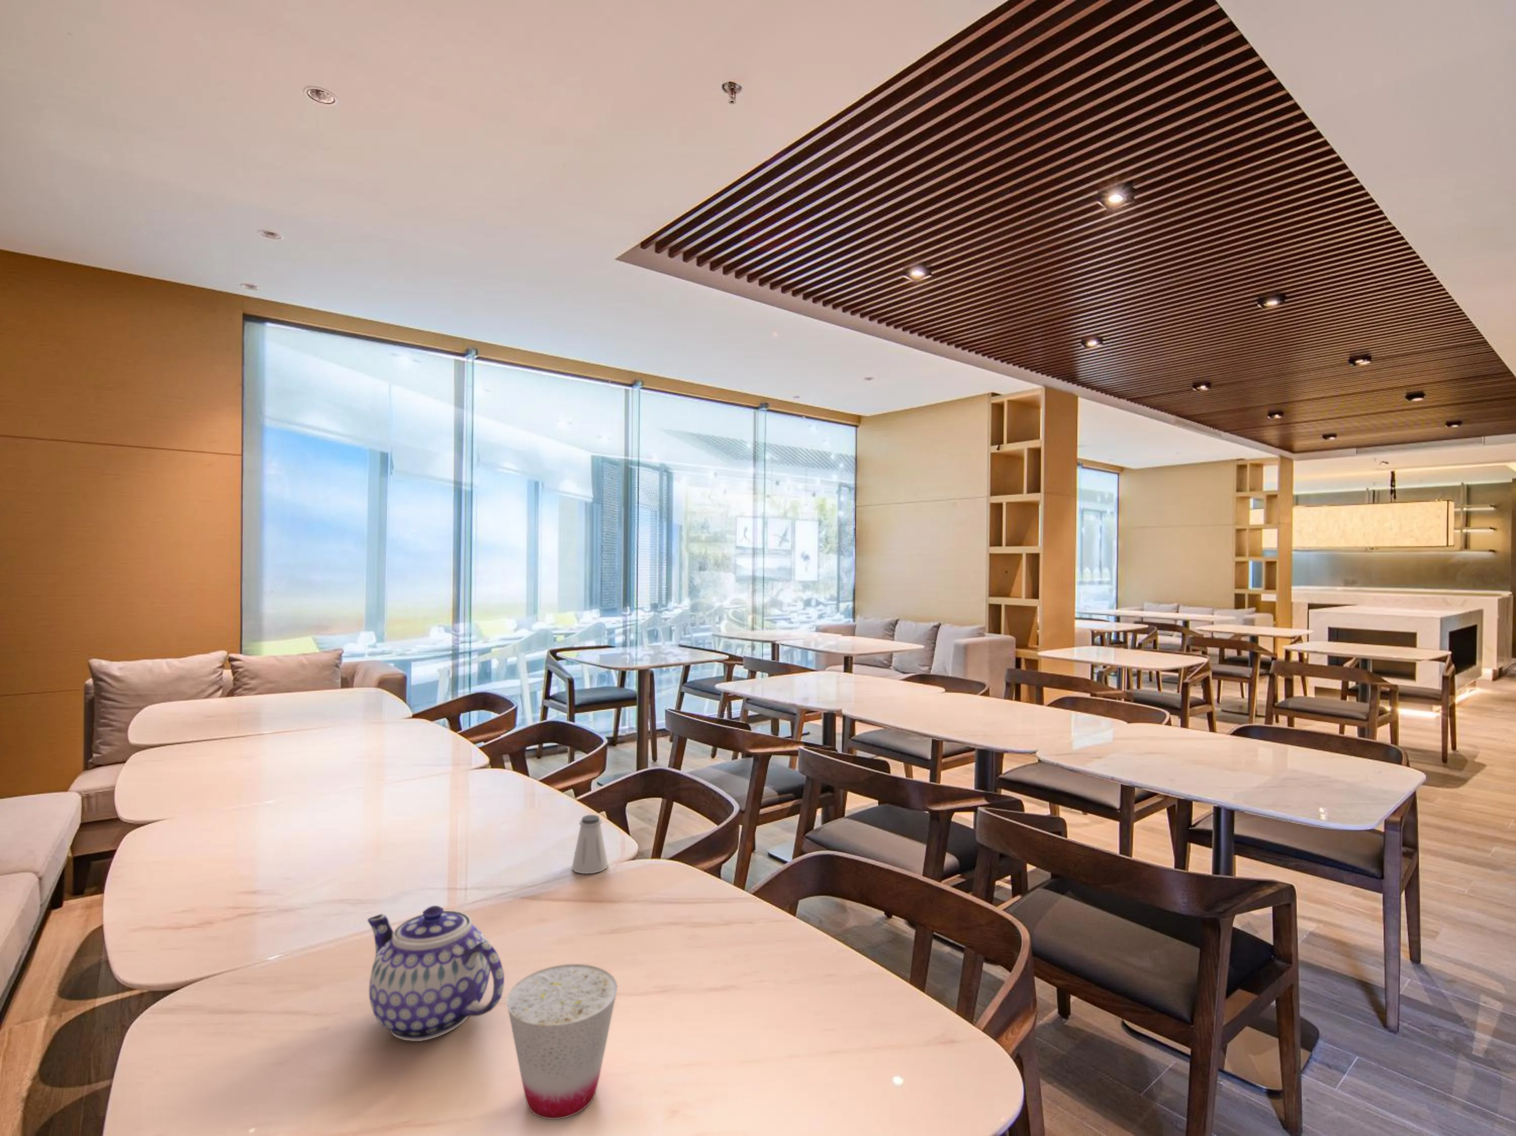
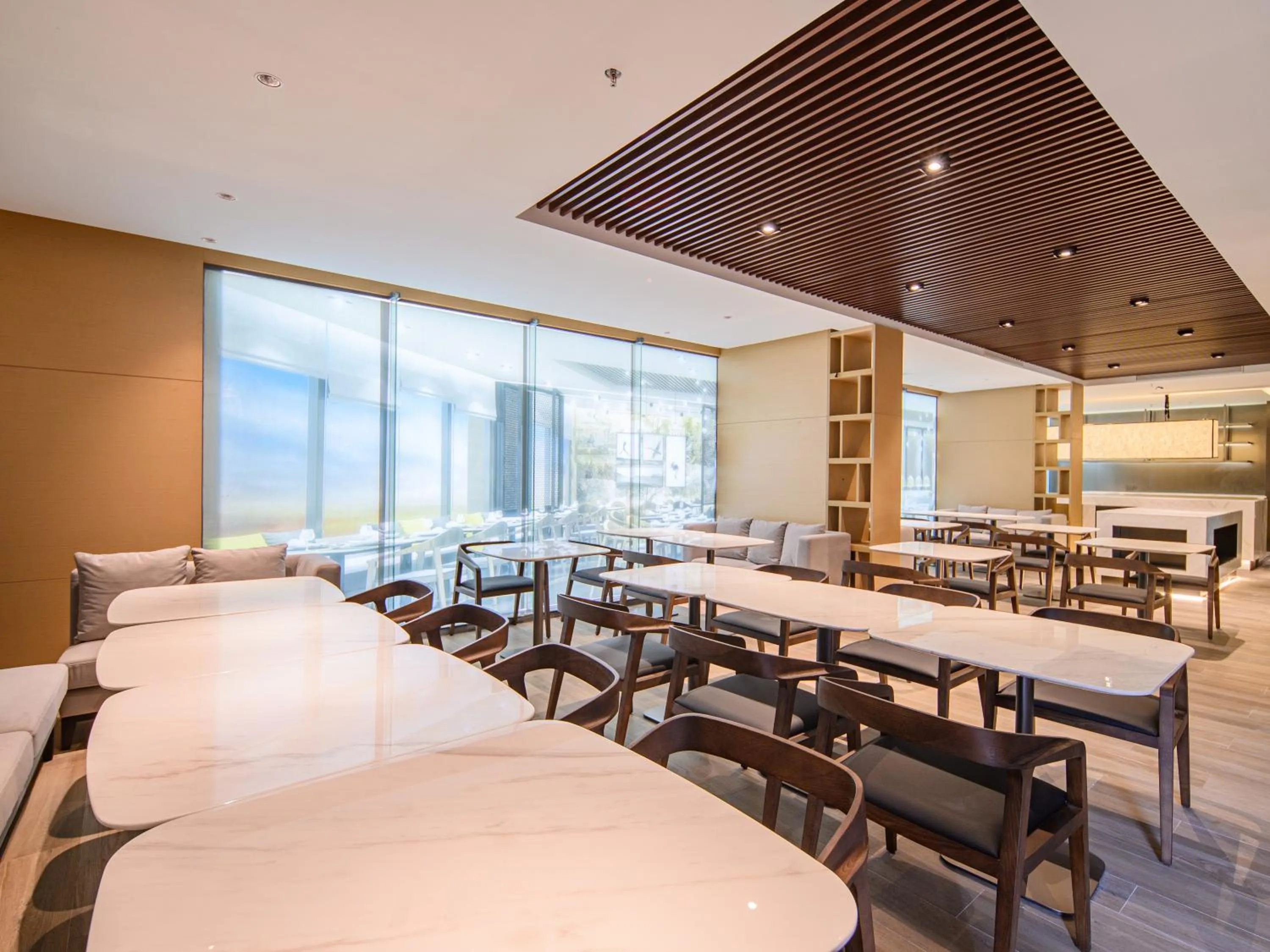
- teapot (432, 962)
- cup (562, 1044)
- saltshaker (590, 841)
